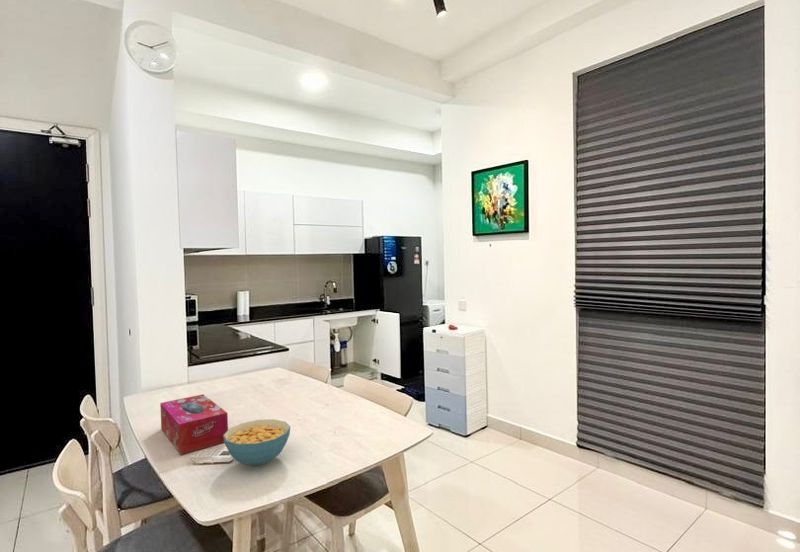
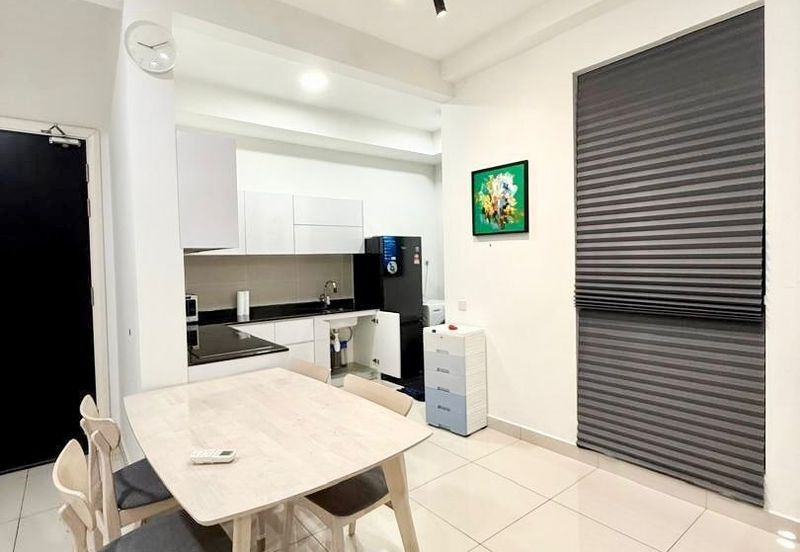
- tissue box (193, 421)
- cereal bowl (258, 446)
